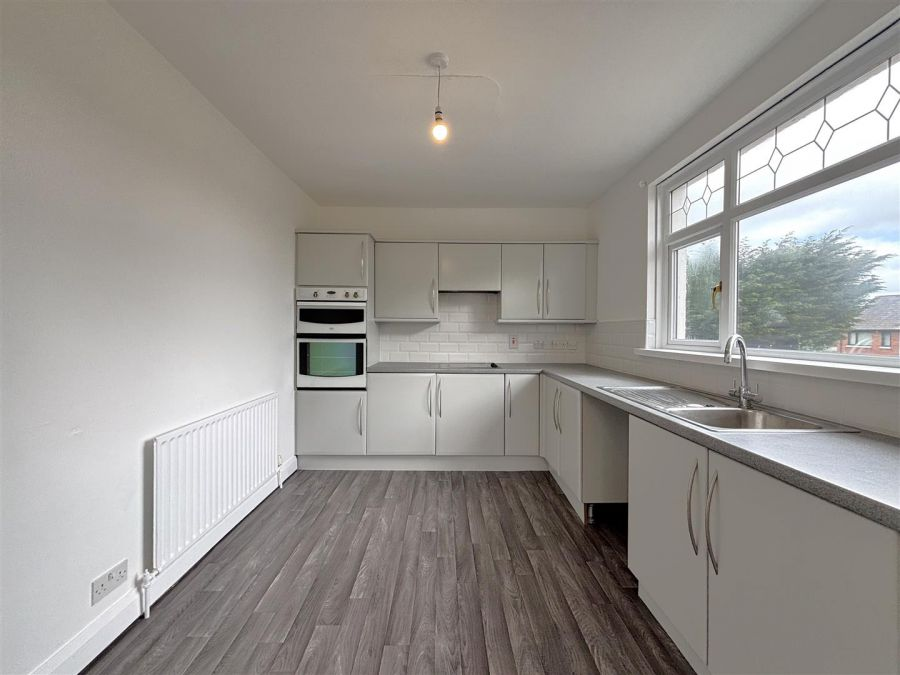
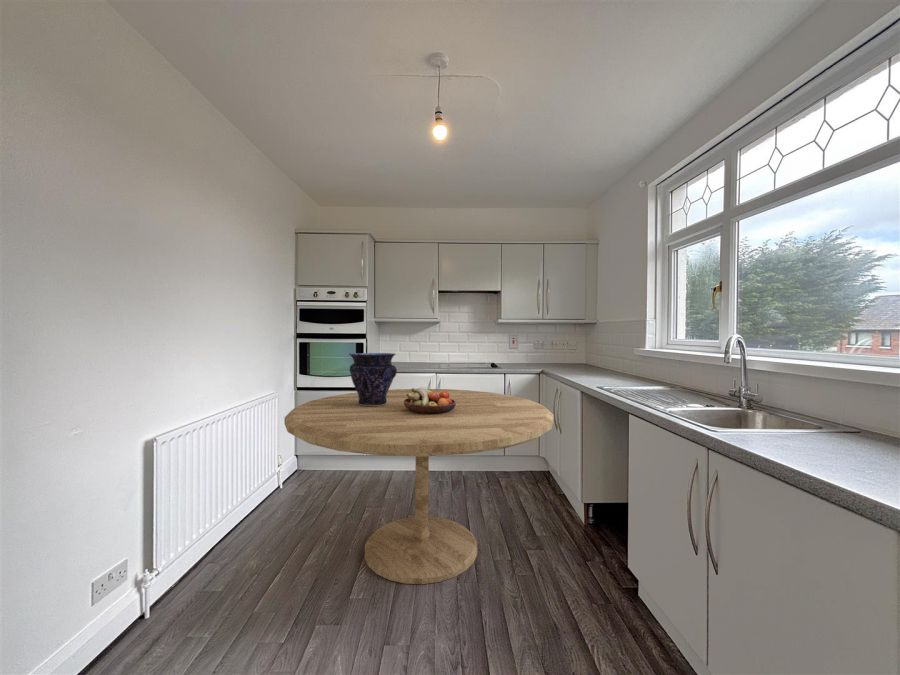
+ vase (372, 378)
+ dining table (422, 477)
+ fruit bowl (429, 398)
